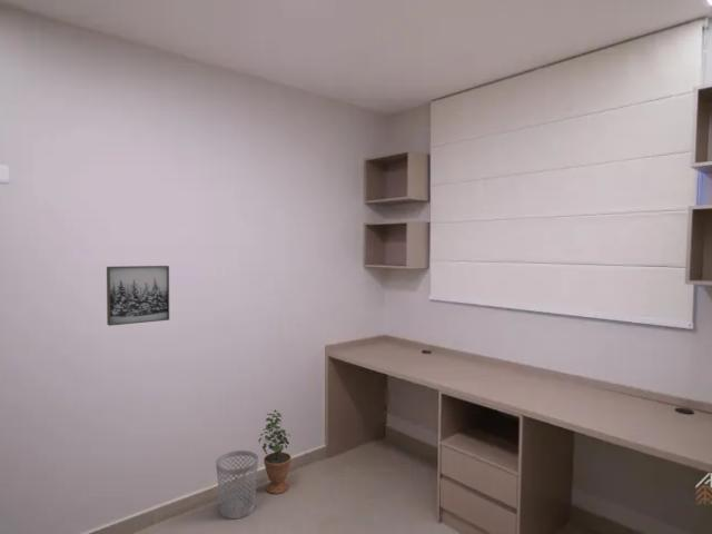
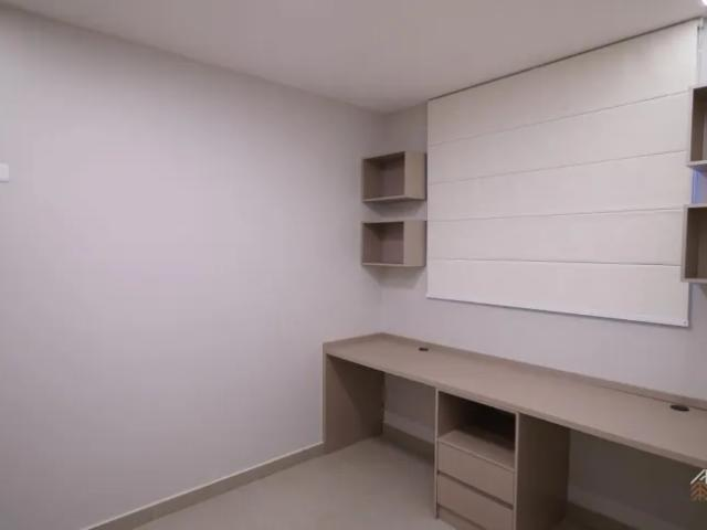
- potted plant (273, 449)
- wall art (139, 294)
- wastebasket (237, 484)
